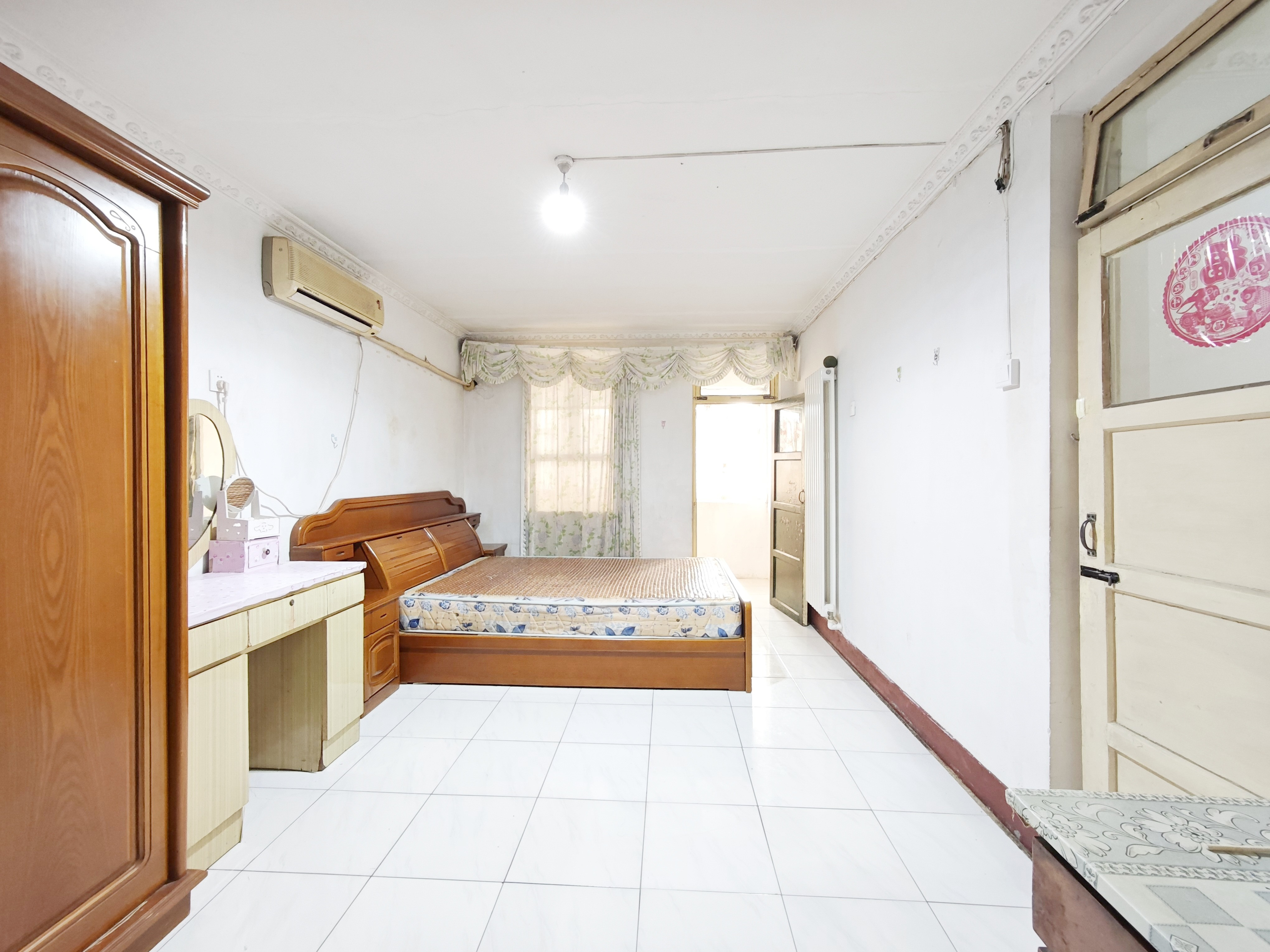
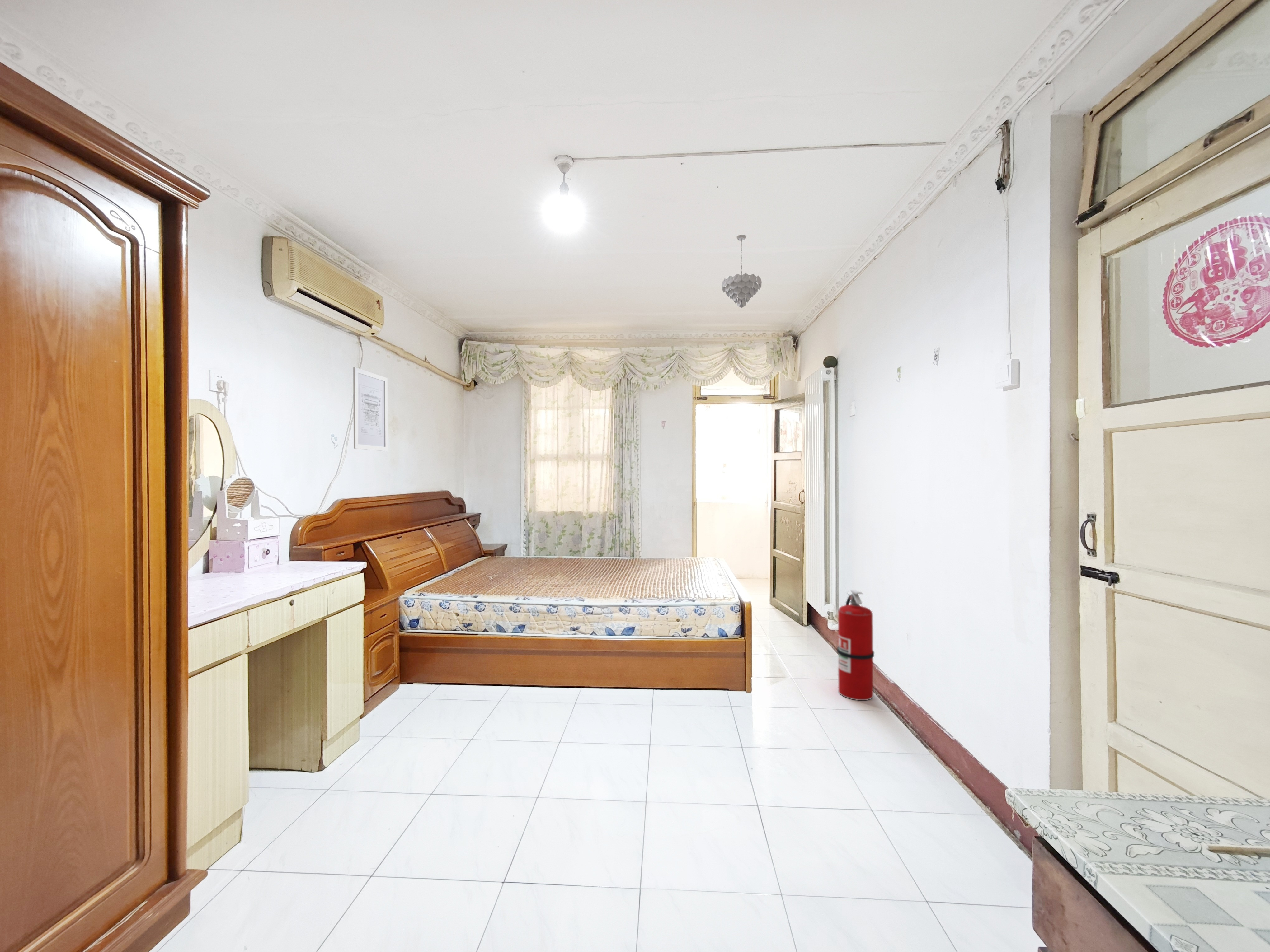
+ pendant light (741, 272)
+ wall art (371, 411)
+ fire extinguisher (853, 639)
